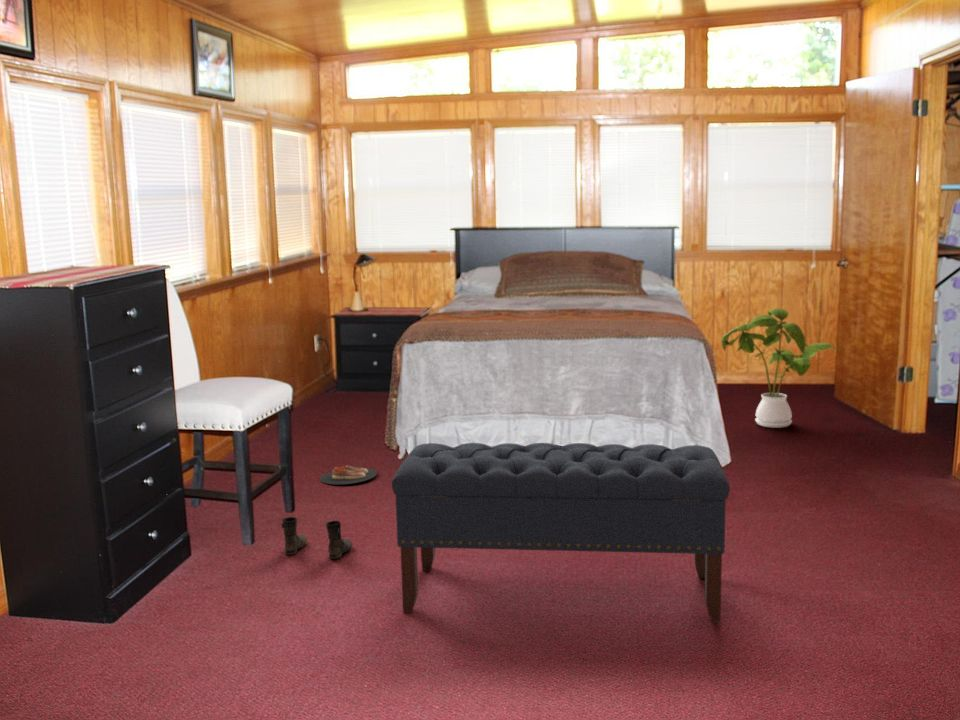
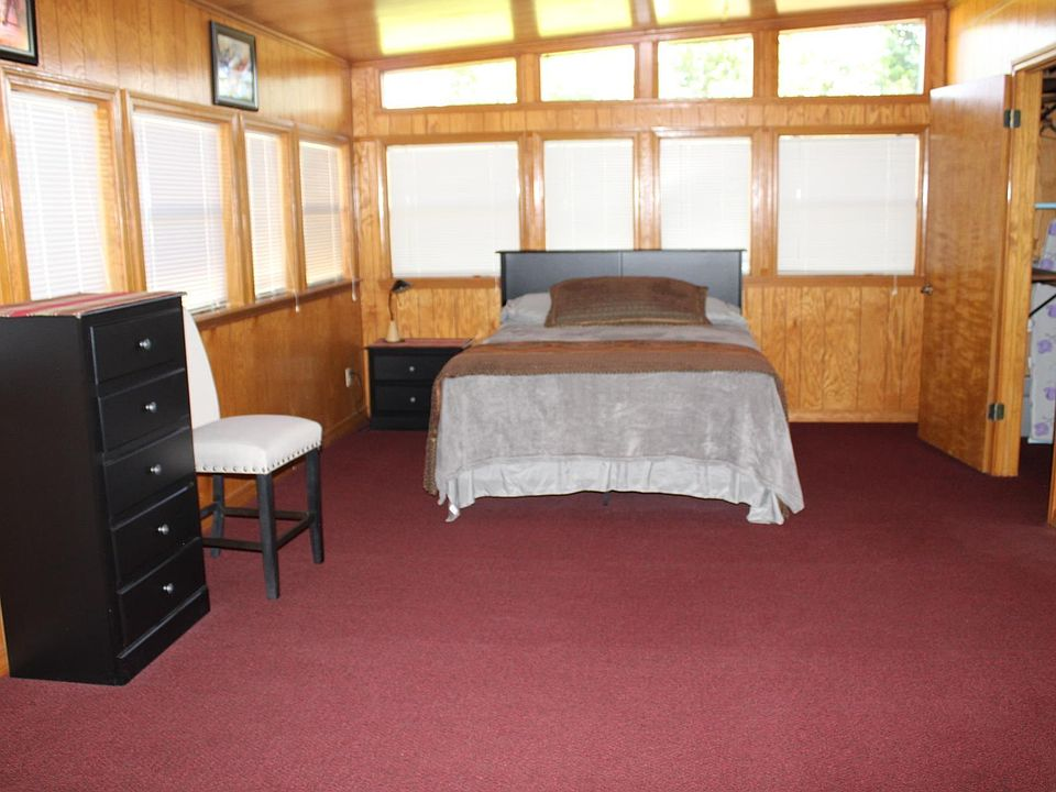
- boots (327, 530)
- slippers (348, 471)
- bench (559, 524)
- house plant (777, 369)
